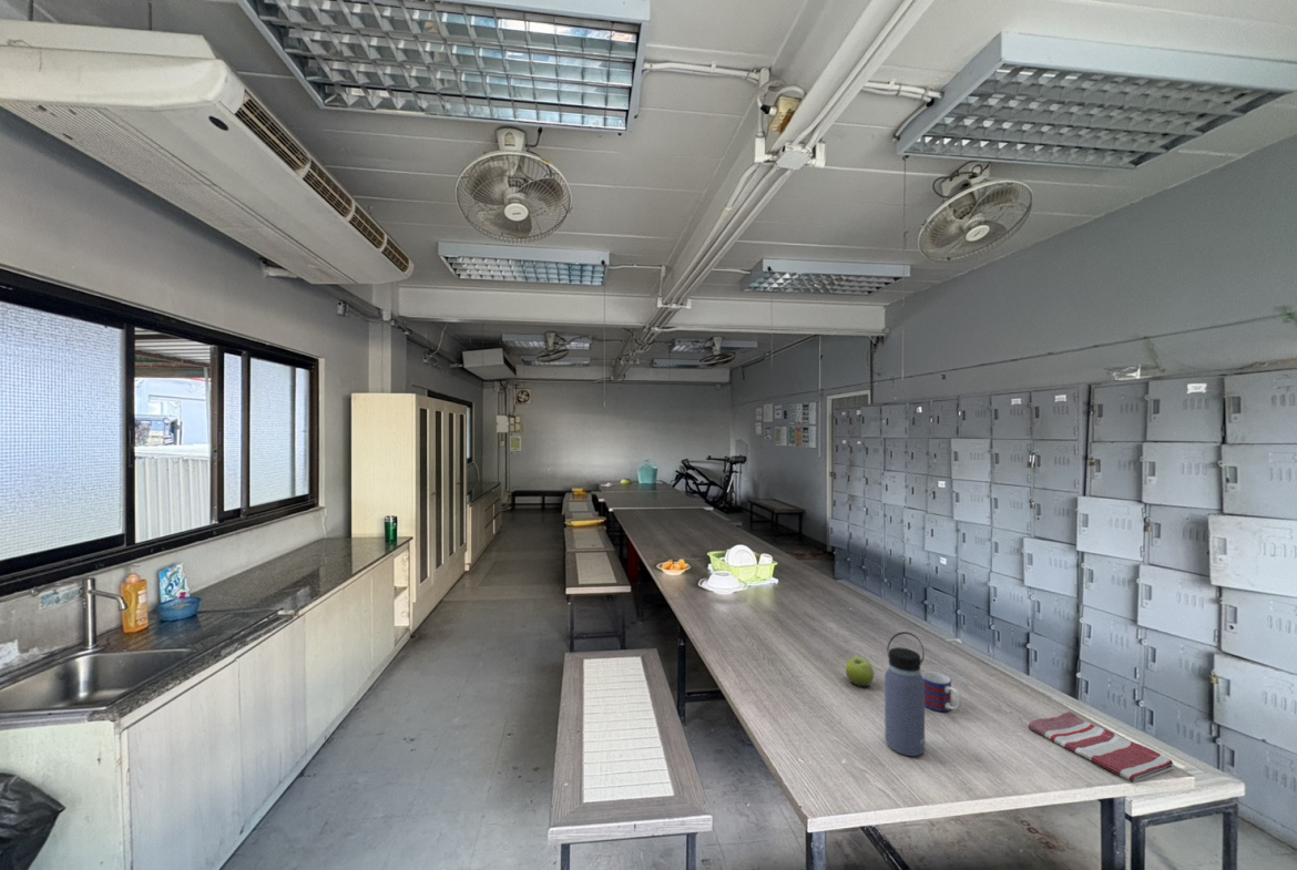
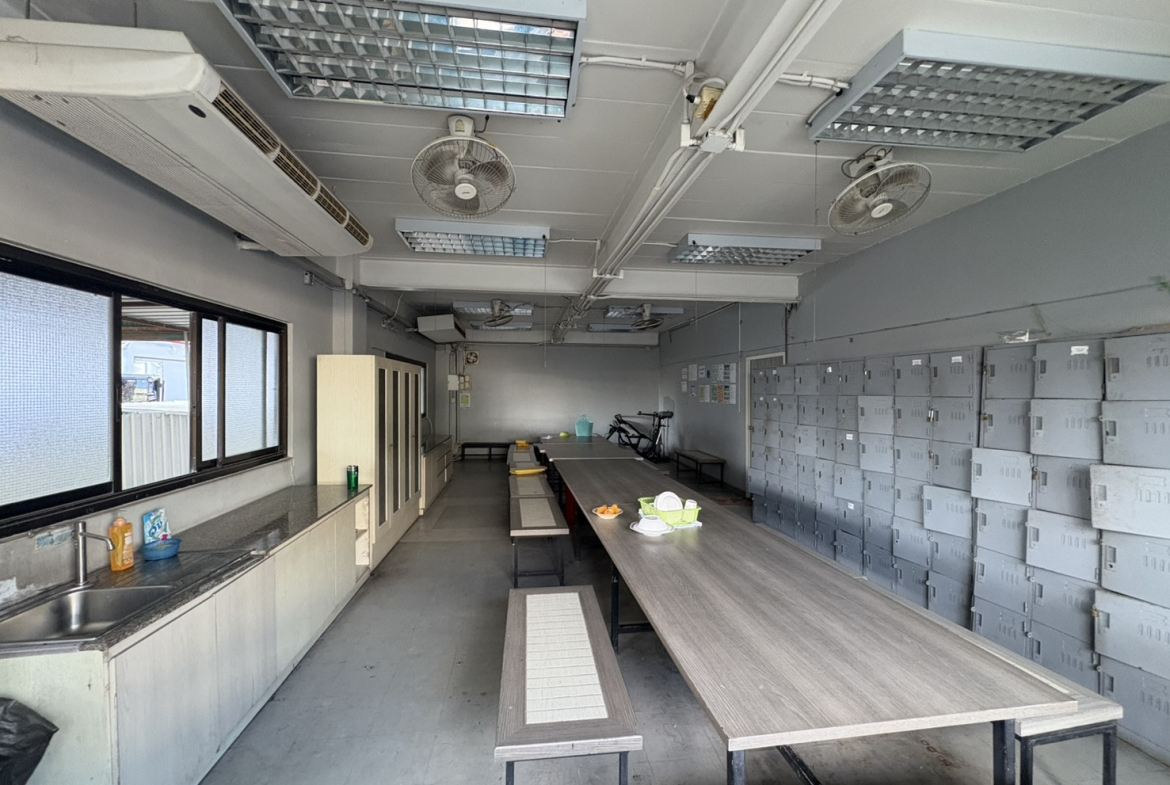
- mug (941, 694)
- water bottle (905, 692)
- fruit (859, 671)
- dish towel (1096, 743)
